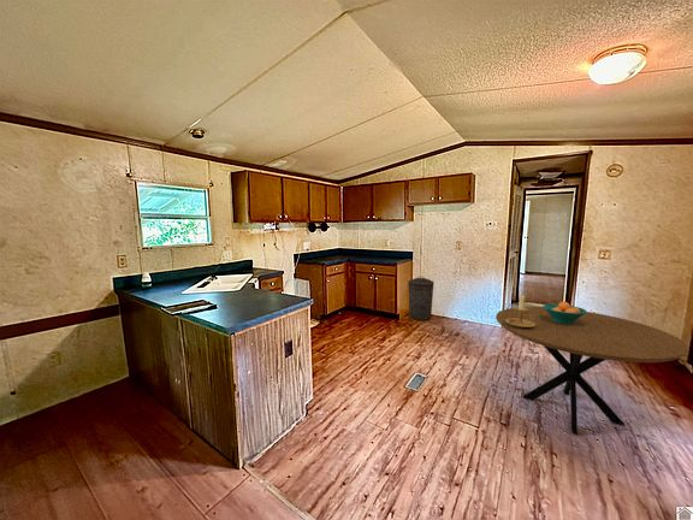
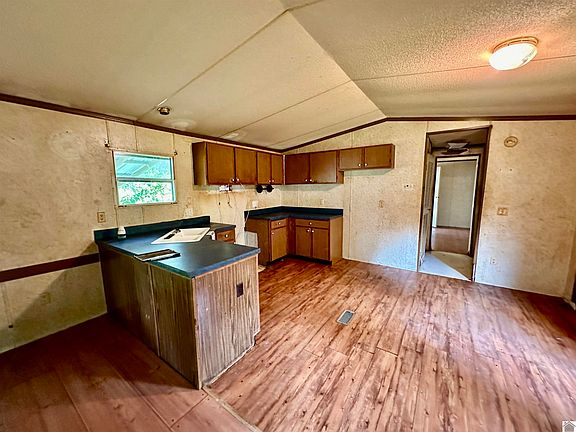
- trash can (420, 296)
- dining table (573, 368)
- candle holder (521, 309)
- fruit bowl (563, 311)
